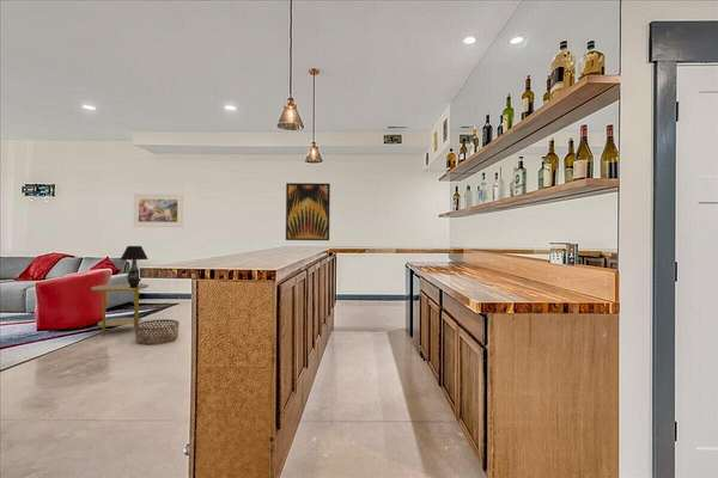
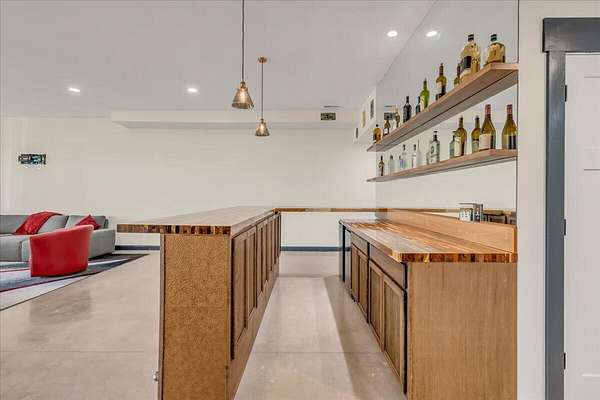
- basket (157, 331)
- side table (120, 318)
- wall art (308, 212)
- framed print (158, 210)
- table lamp (134, 265)
